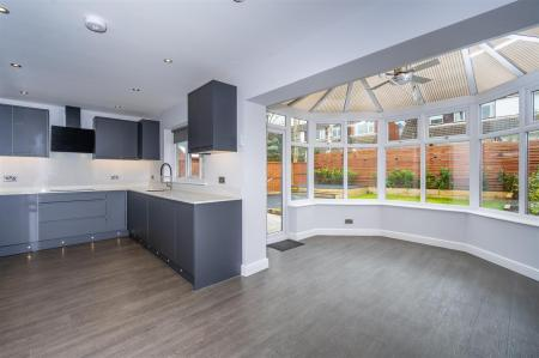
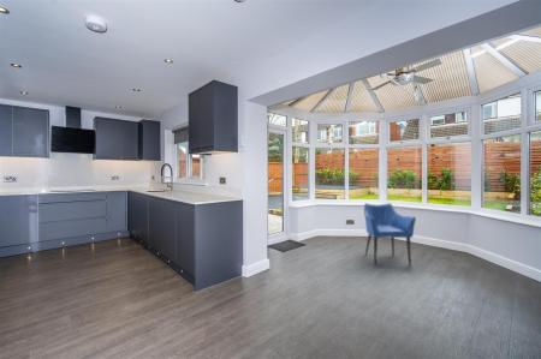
+ armchair (384, 232)
